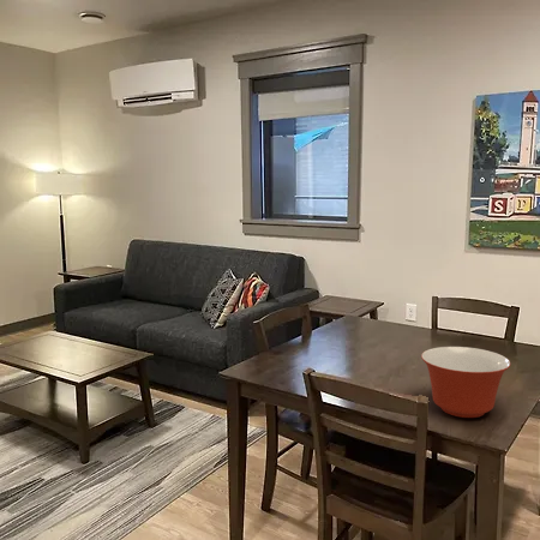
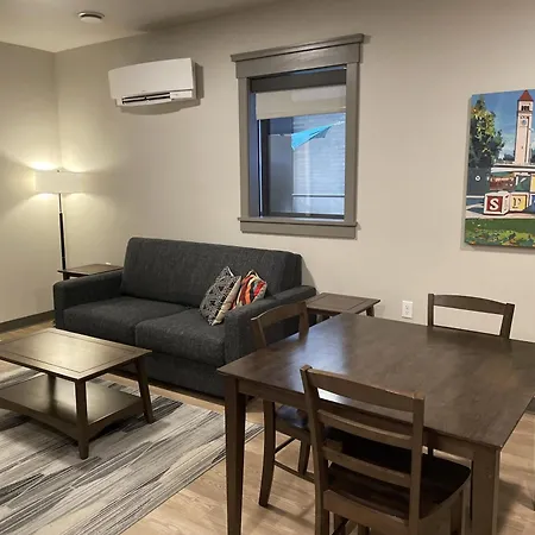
- mixing bowl (463, 384)
